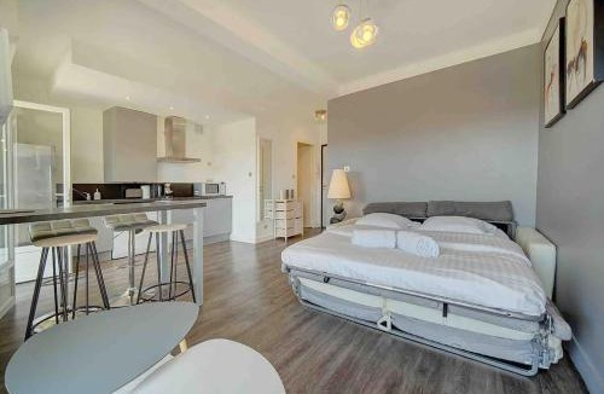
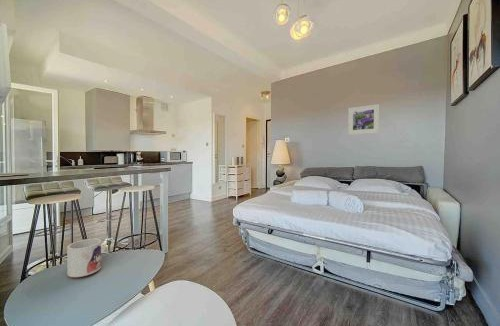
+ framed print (363, 120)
+ mug (88, 254)
